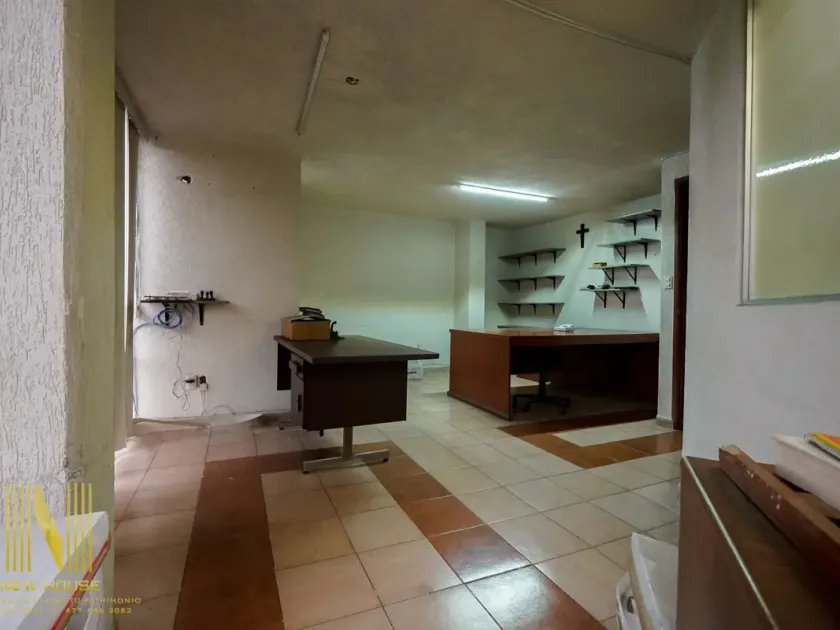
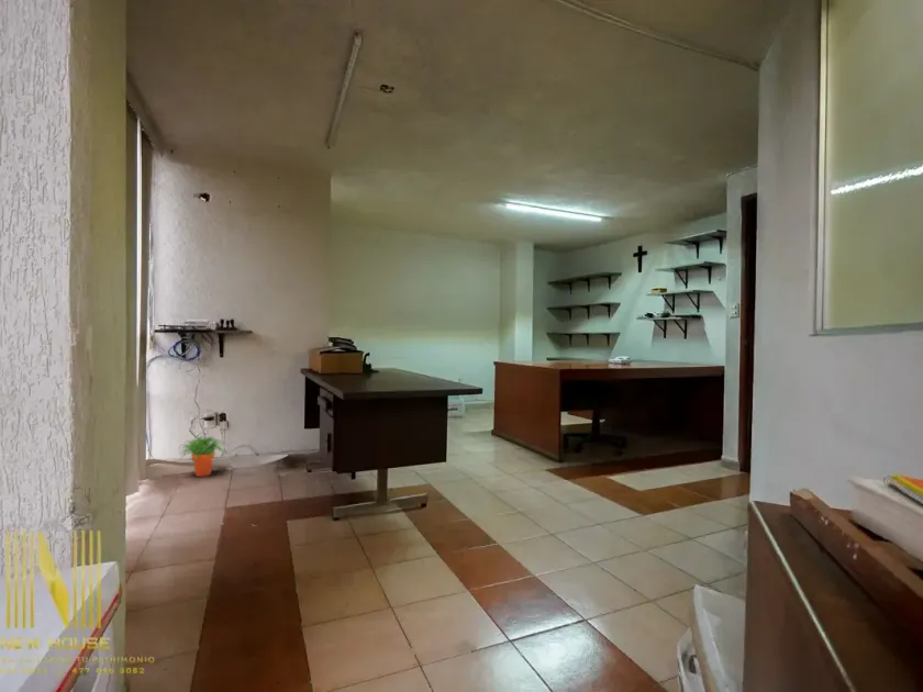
+ potted plant (203, 455)
